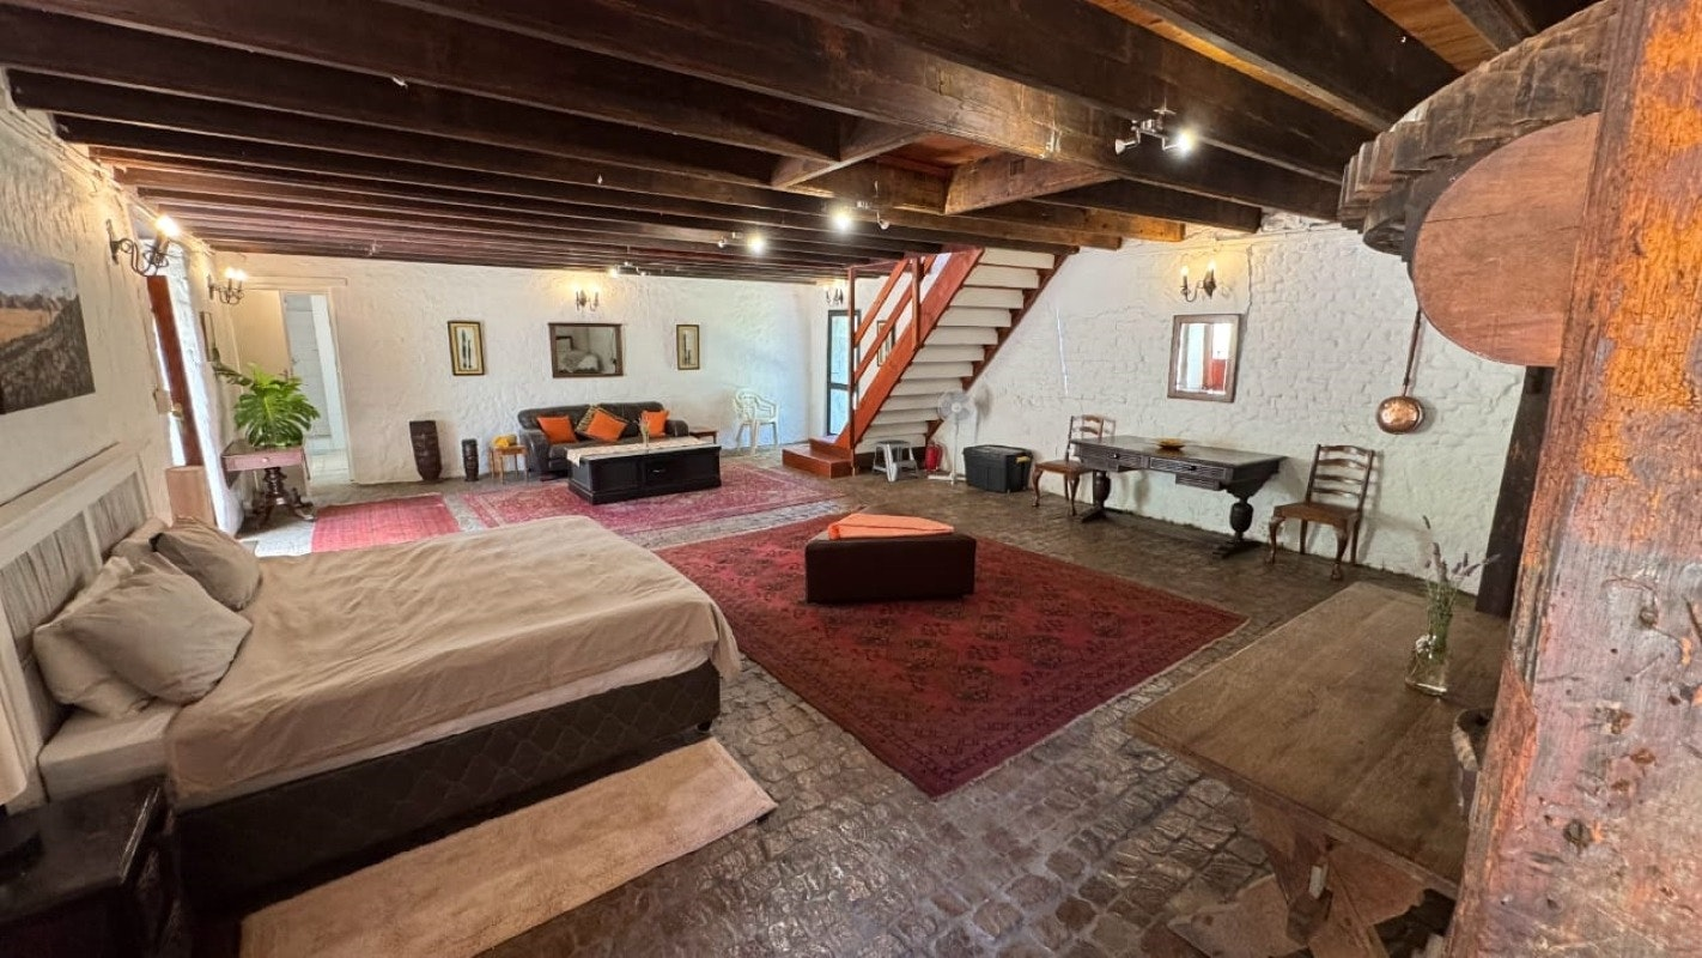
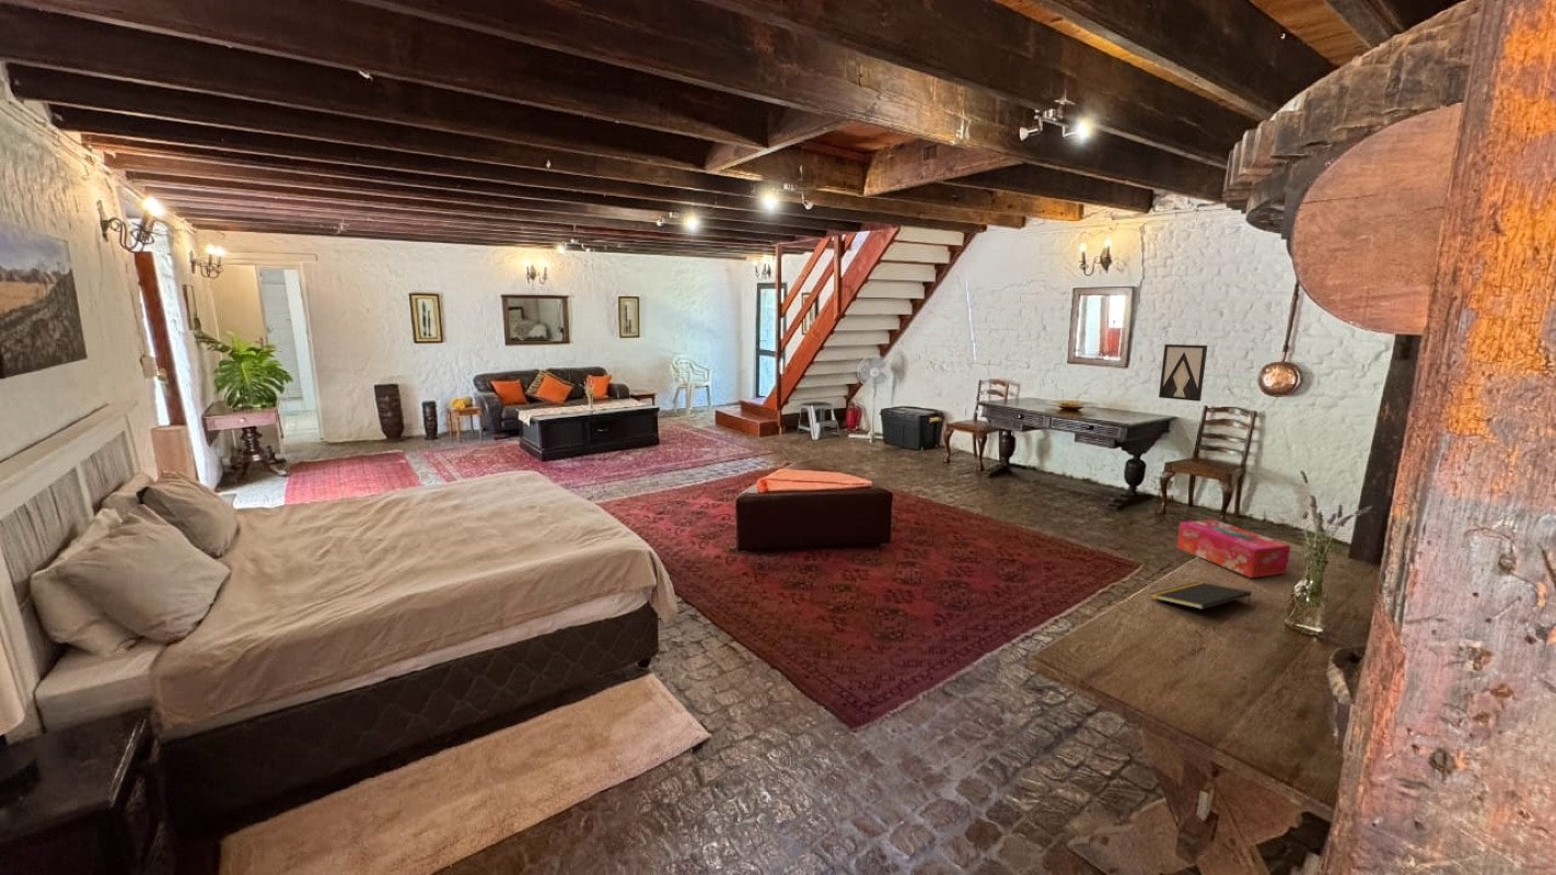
+ wall art (1182, 372)
+ tissue box (1230, 546)
+ notepad (1199, 594)
